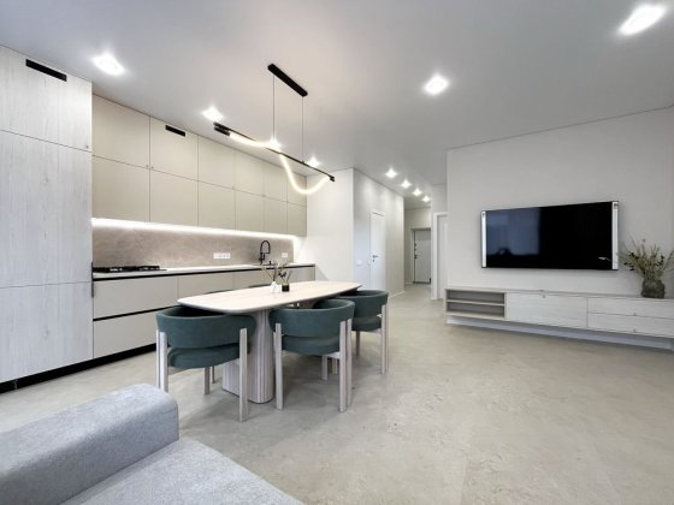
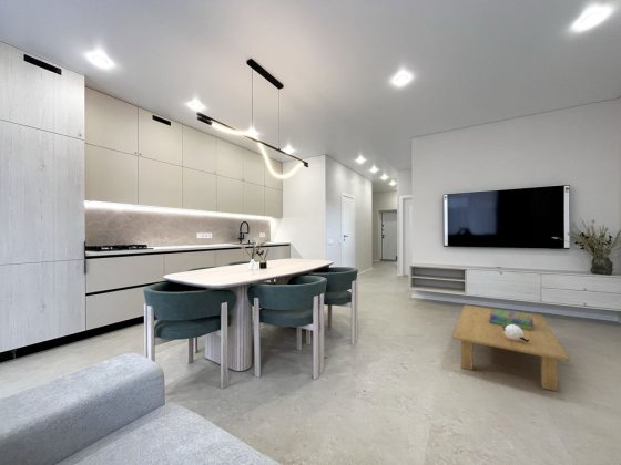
+ decorative orb (515, 332)
+ coffee table (502, 339)
+ stack of books (511, 319)
